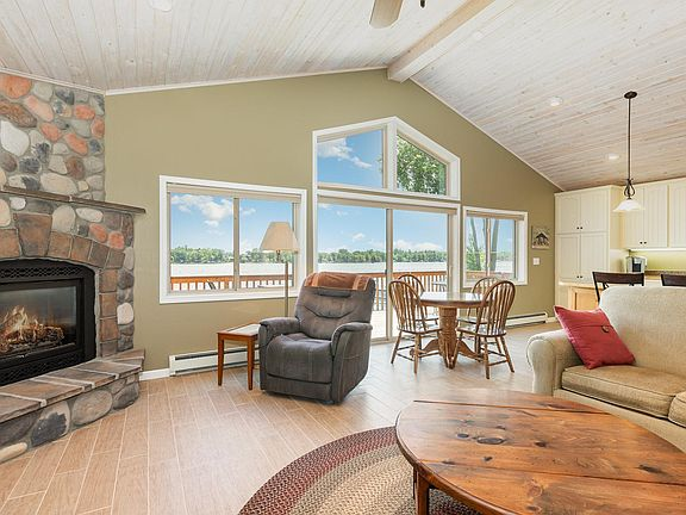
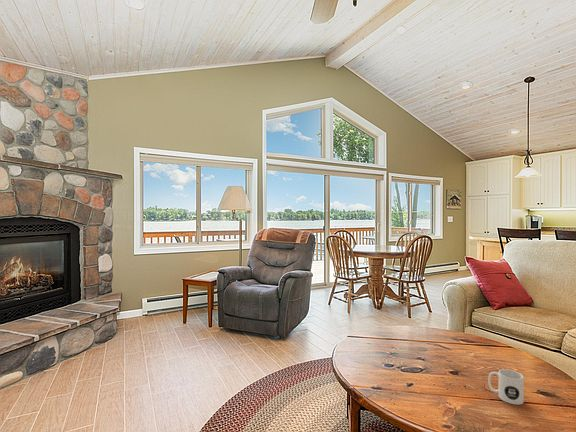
+ mug (505, 384)
